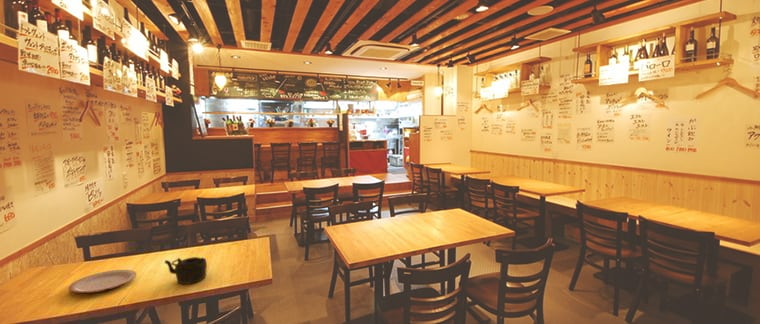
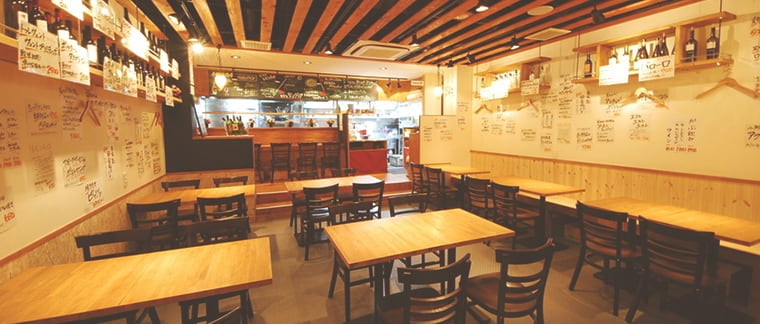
- teapot (187, 268)
- plate (104, 281)
